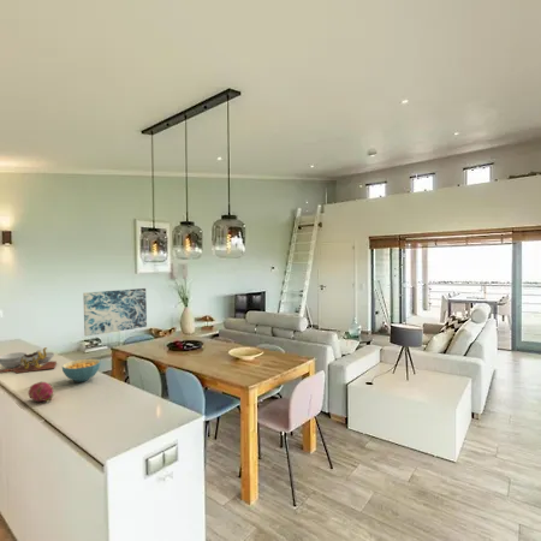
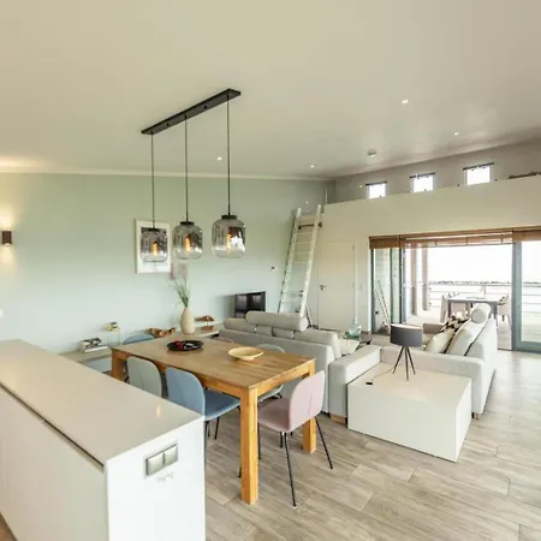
- cutting board (29, 356)
- cereal bowl (82, 371)
- wall art (117, 310)
- fruit (41, 391)
